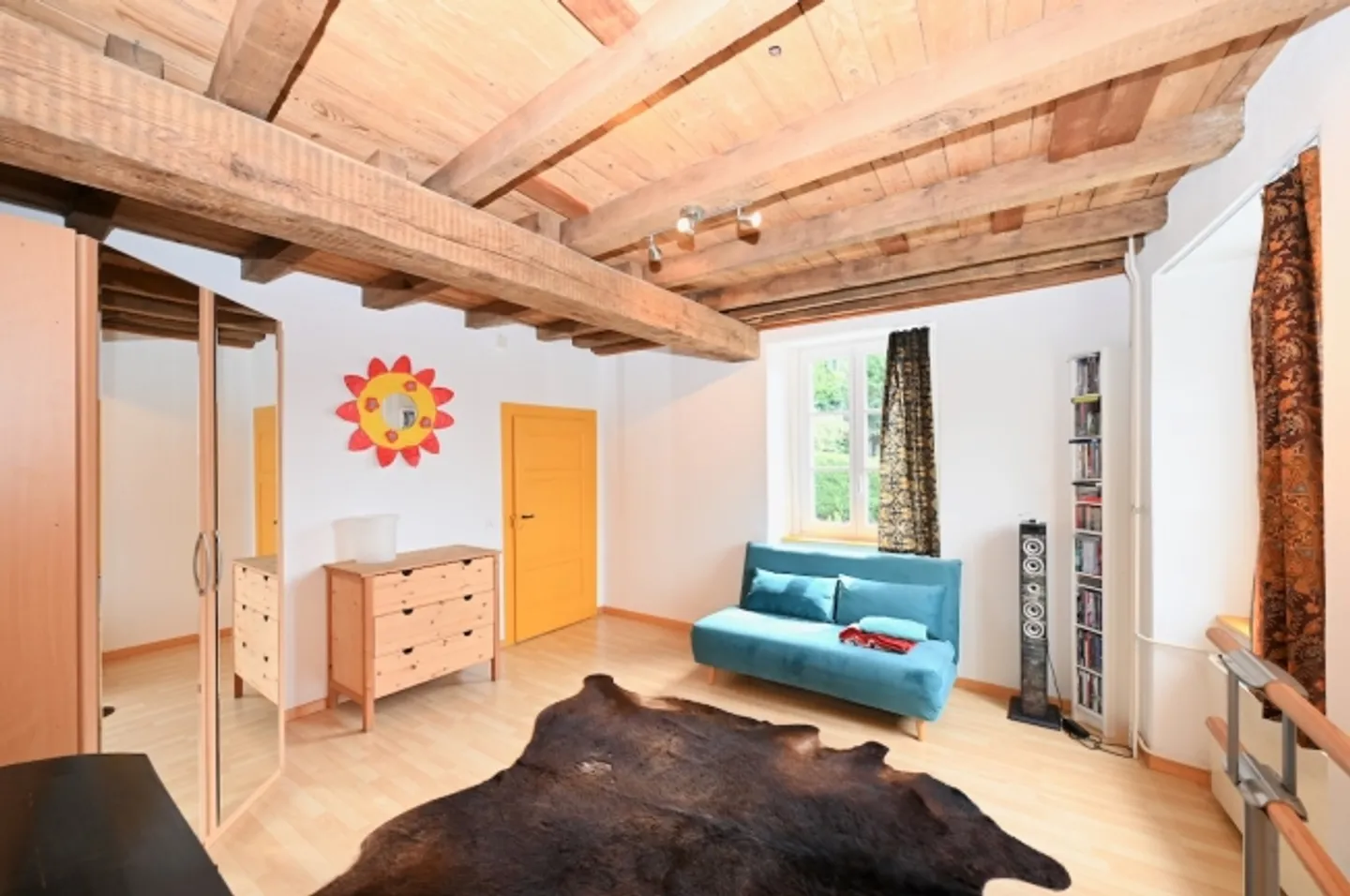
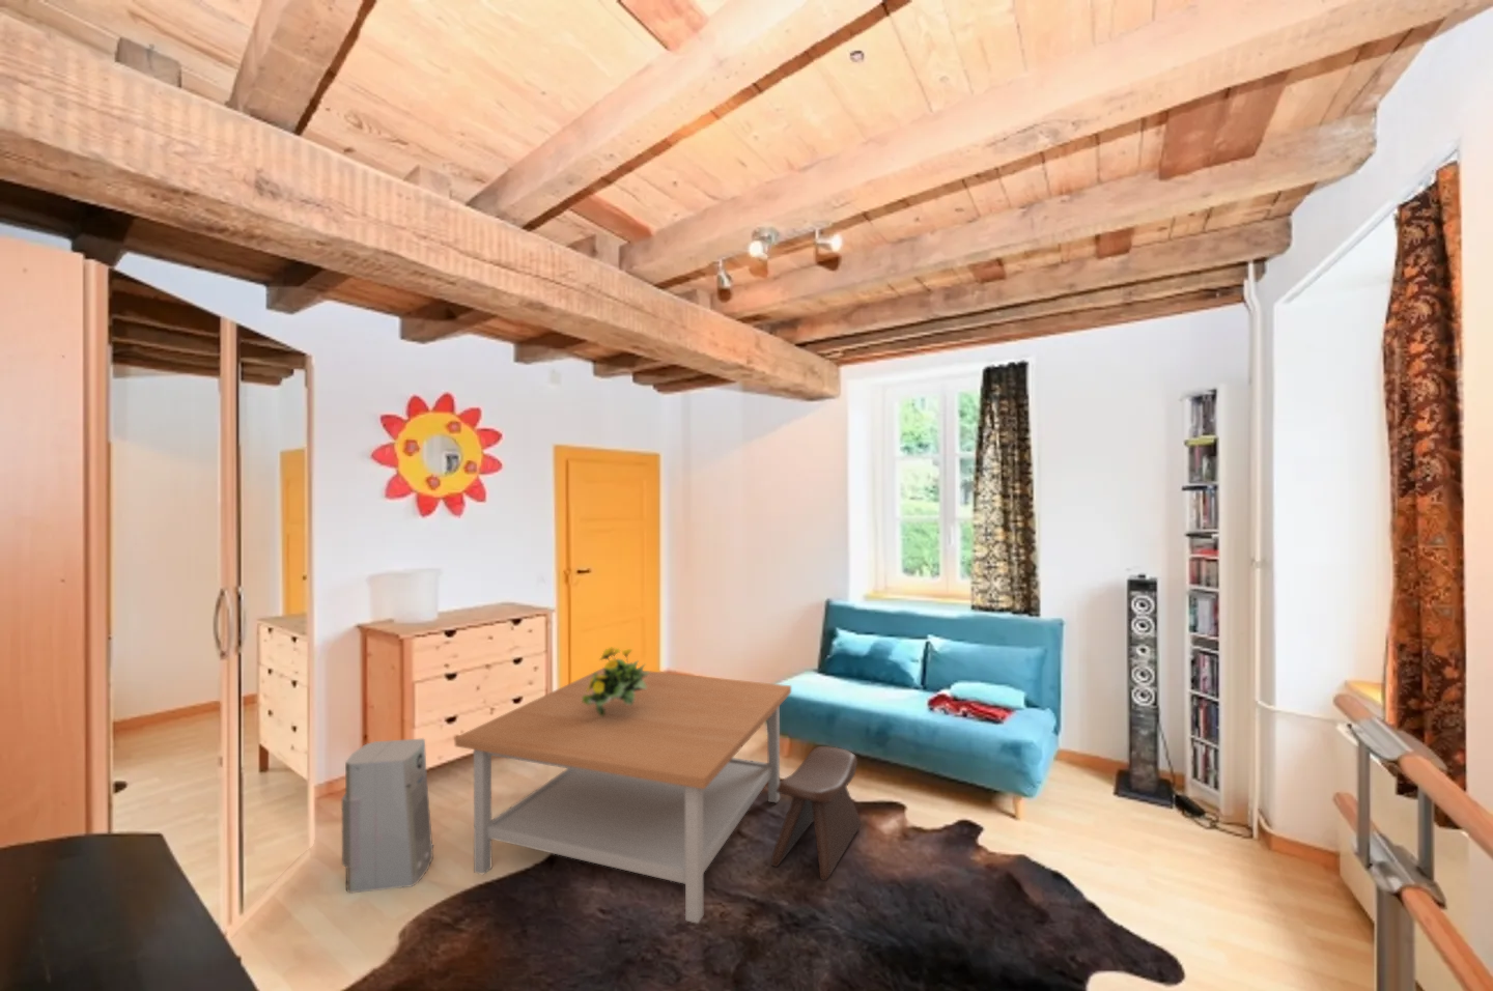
+ air purifier (389, 812)
+ flowering plant (619, 678)
+ stool (818, 805)
+ coffee table (643, 769)
